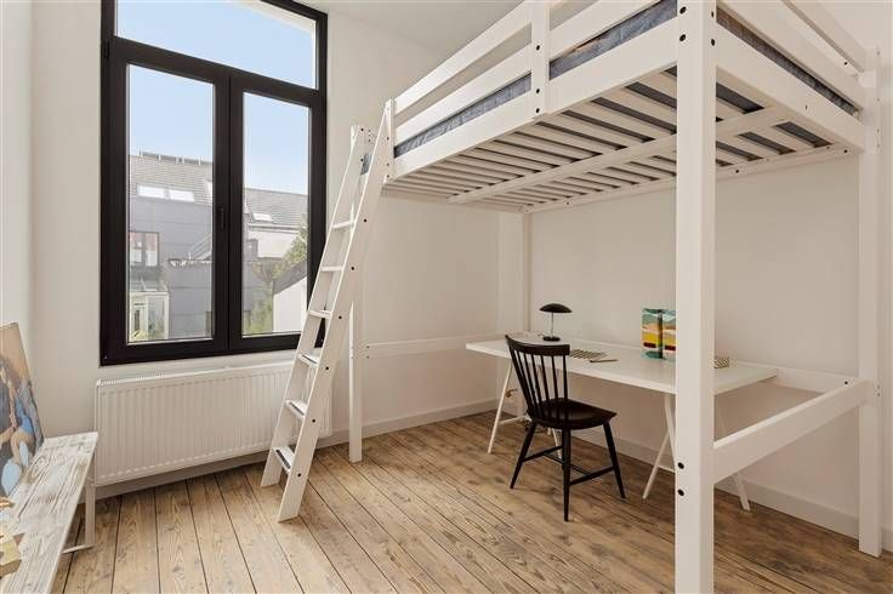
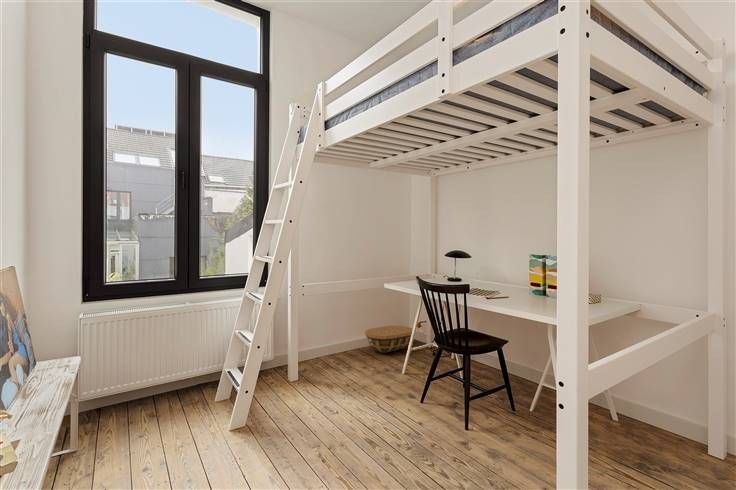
+ basket (389, 340)
